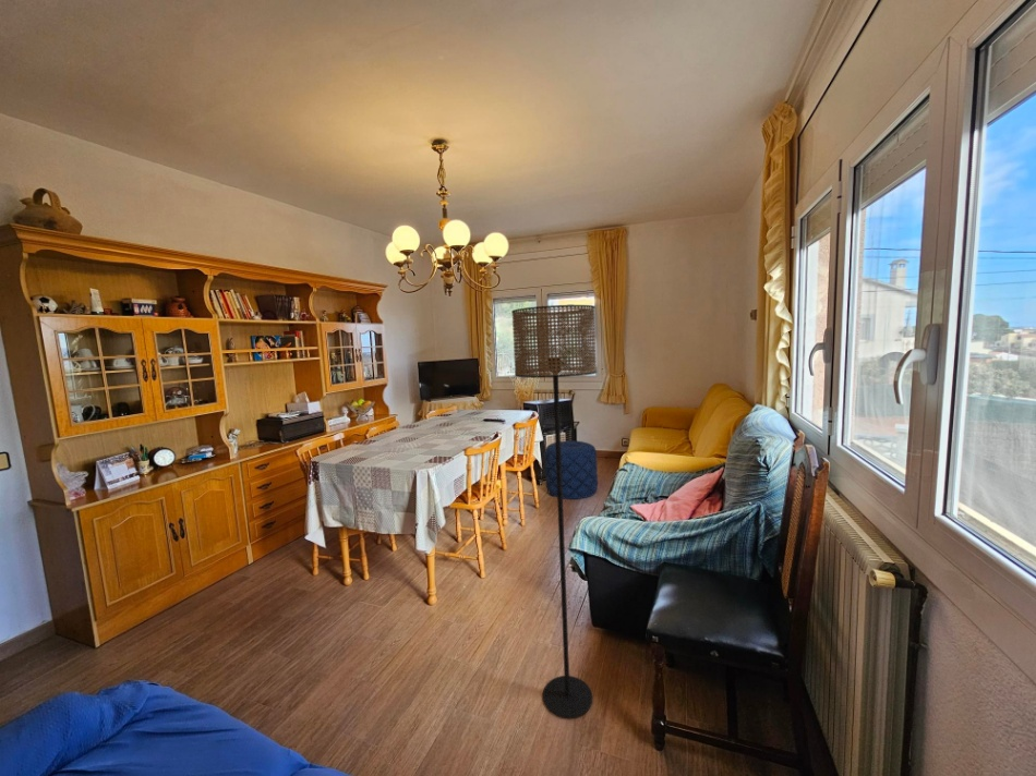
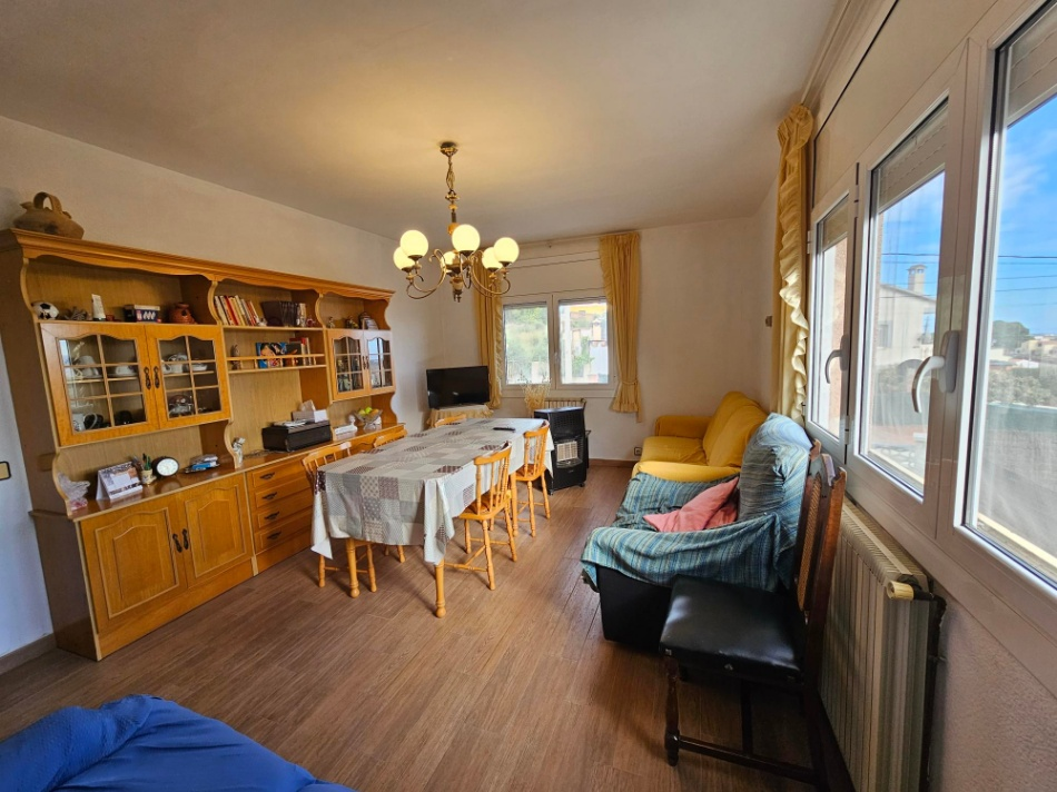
- floor lamp (561, 512)
- pouf (570, 468)
